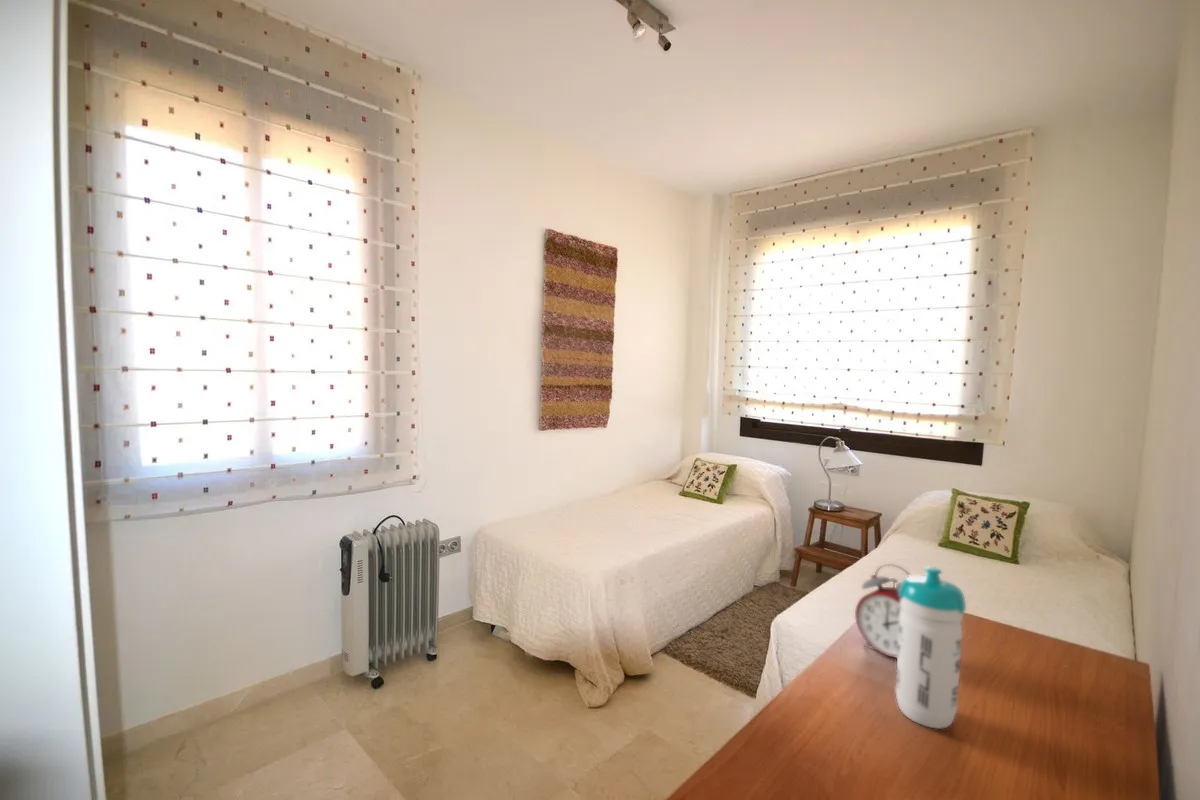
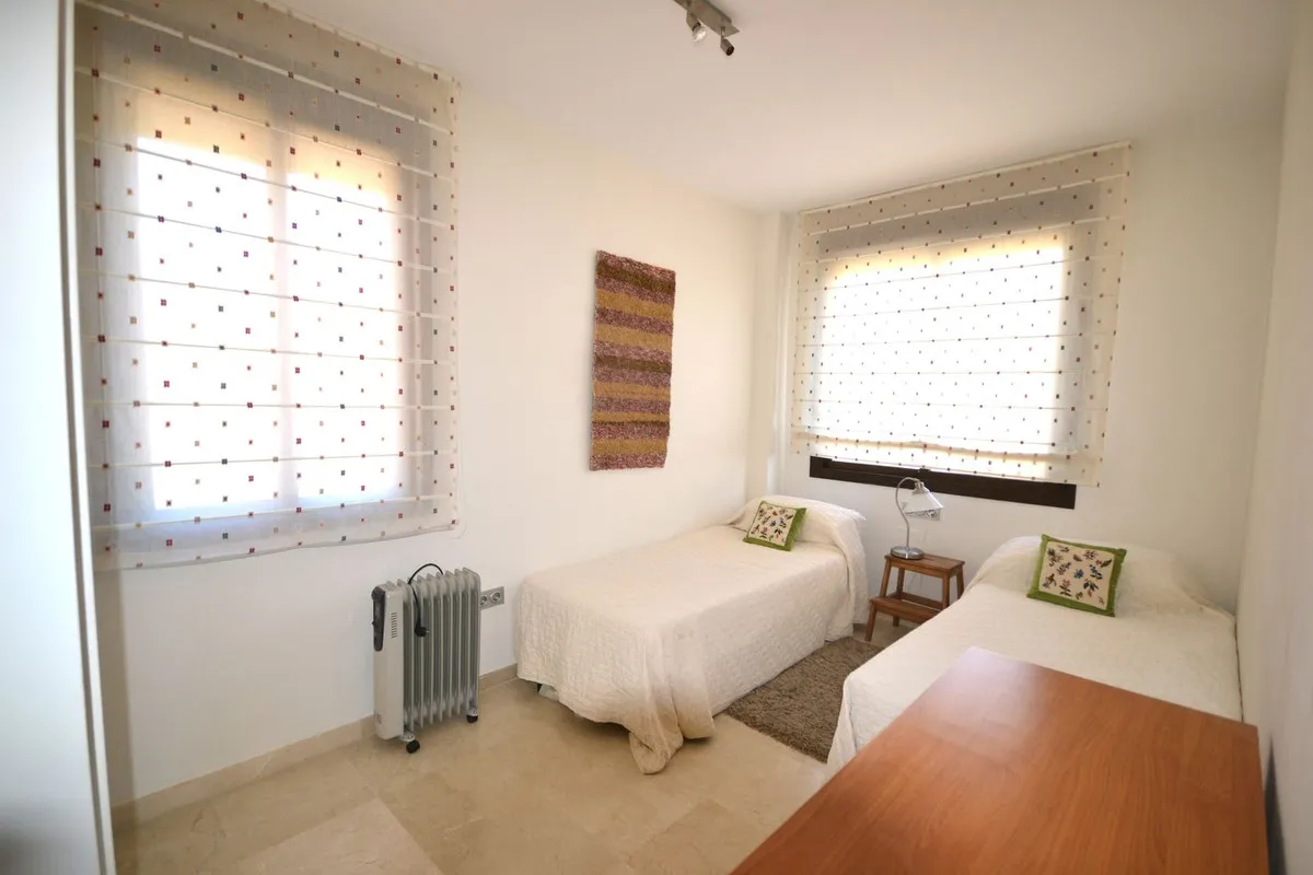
- water bottle (928, 641)
- alarm clock (892, 608)
